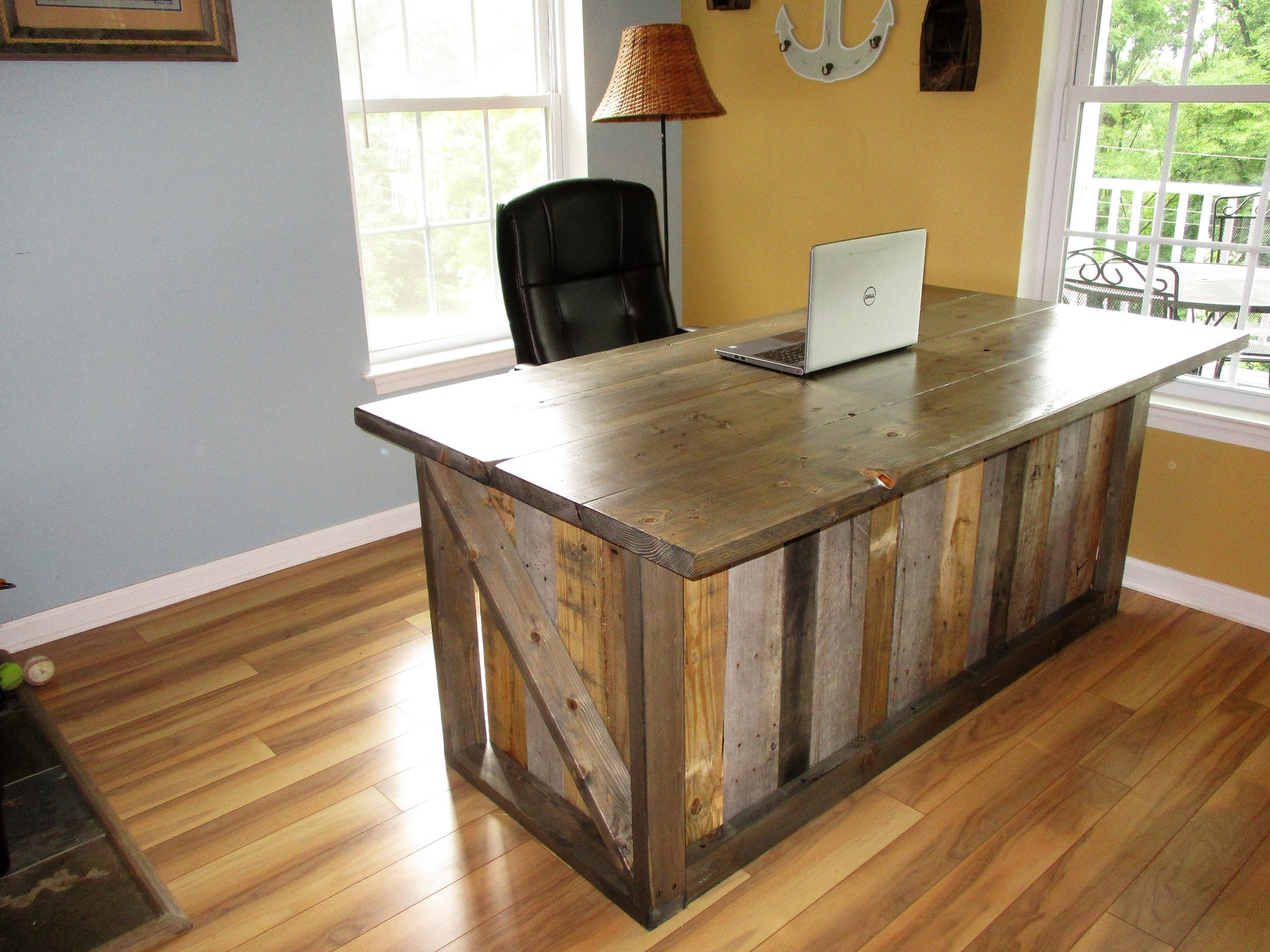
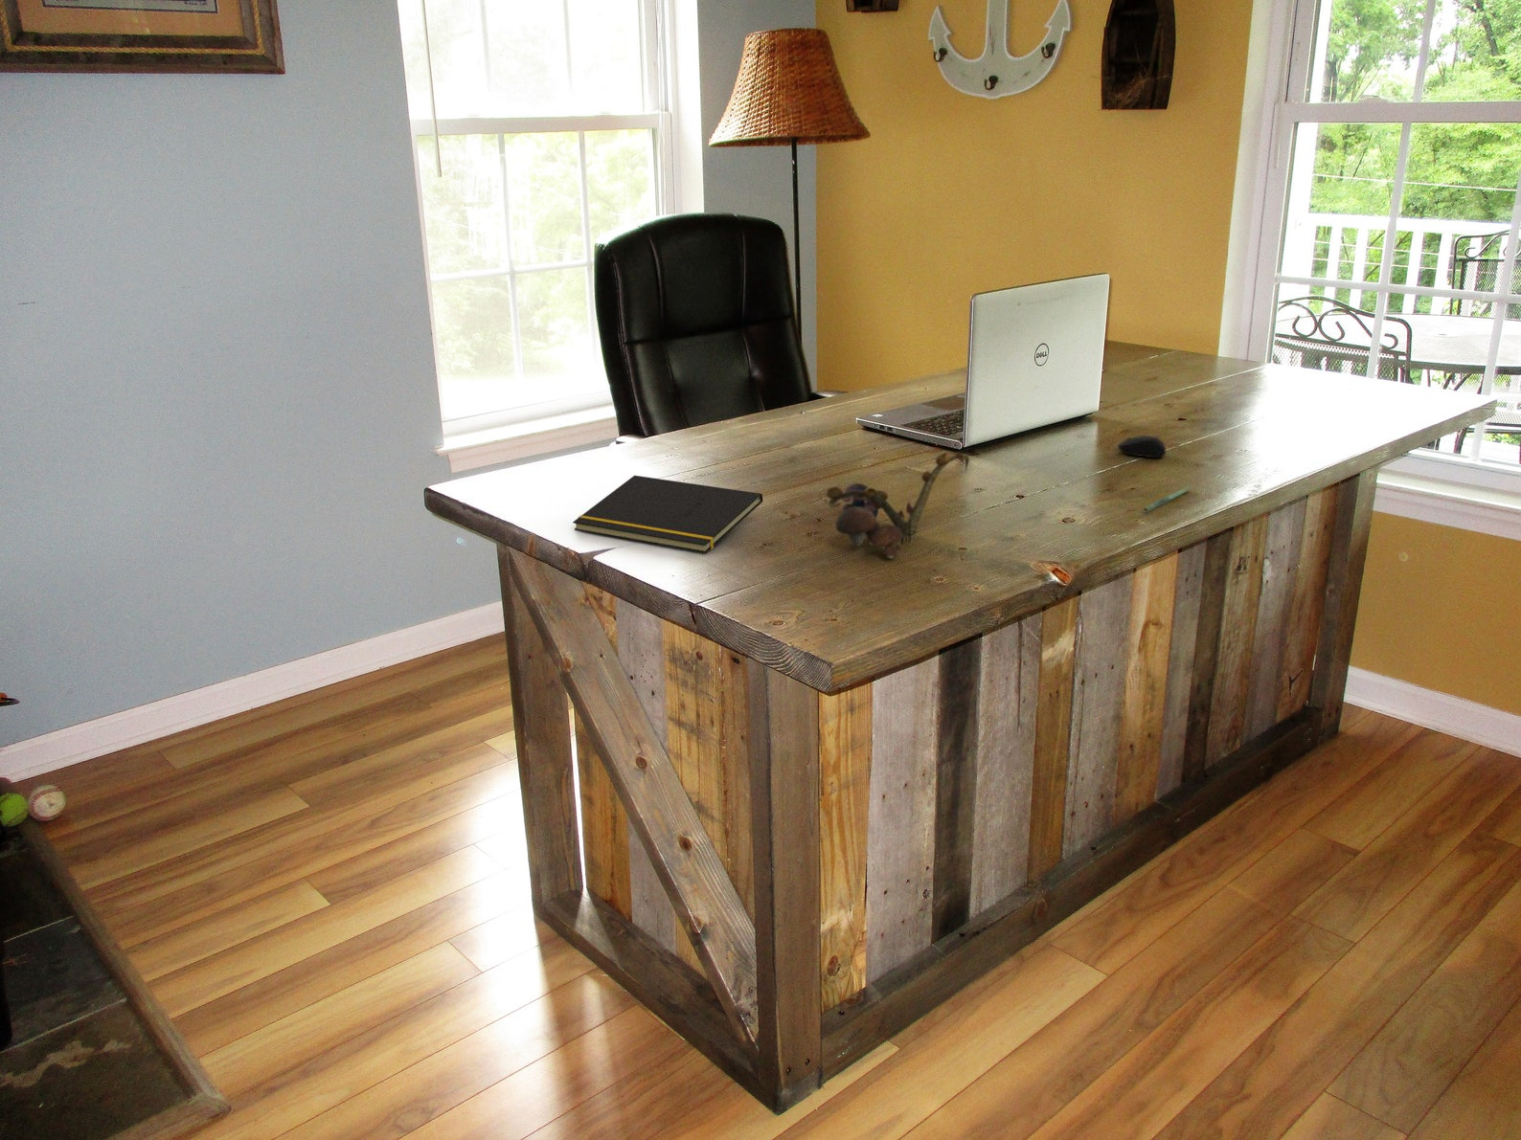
+ computer mouse (1141, 444)
+ plant (886, 493)
+ notepad (667, 511)
+ pen (1166, 498)
